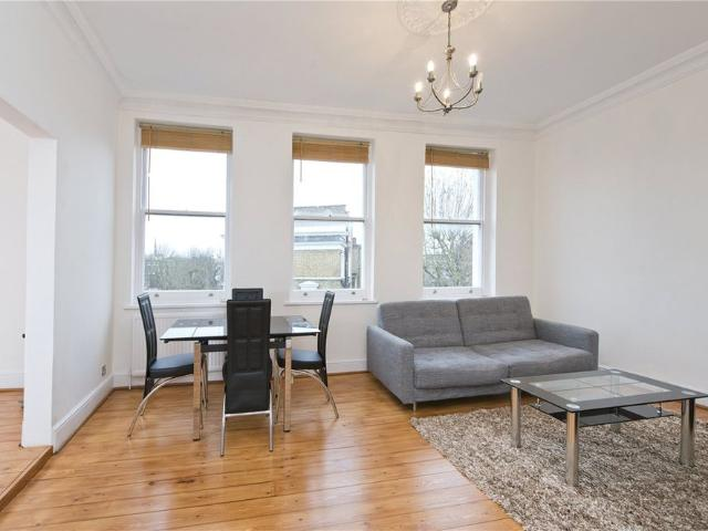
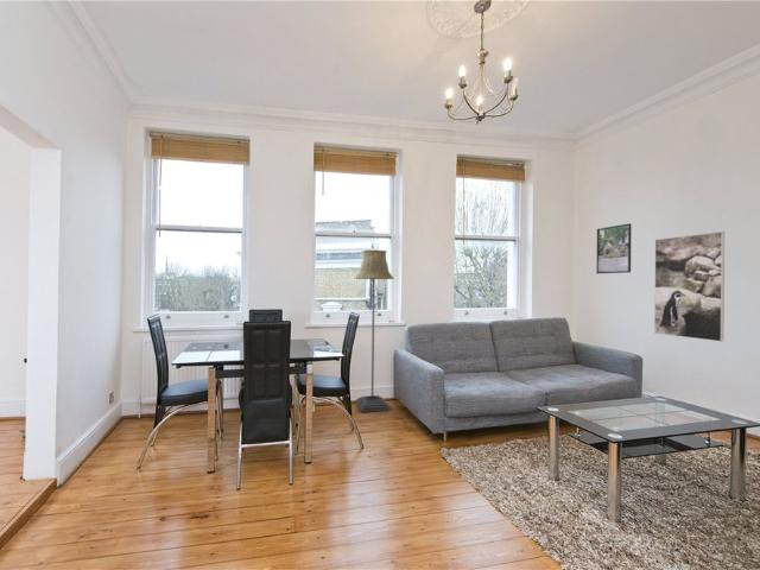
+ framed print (686, 286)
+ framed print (613, 249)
+ floor lamp (373, 329)
